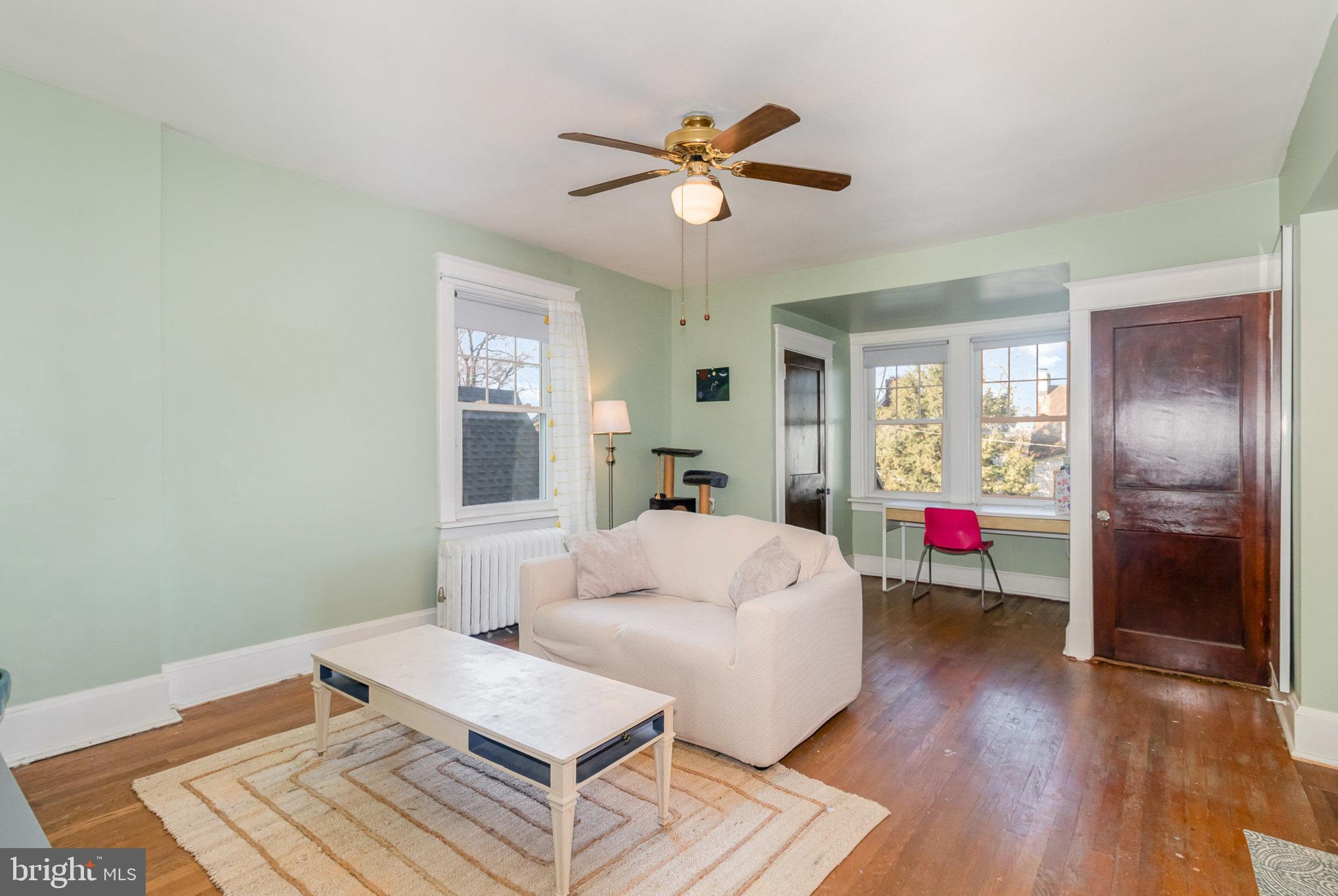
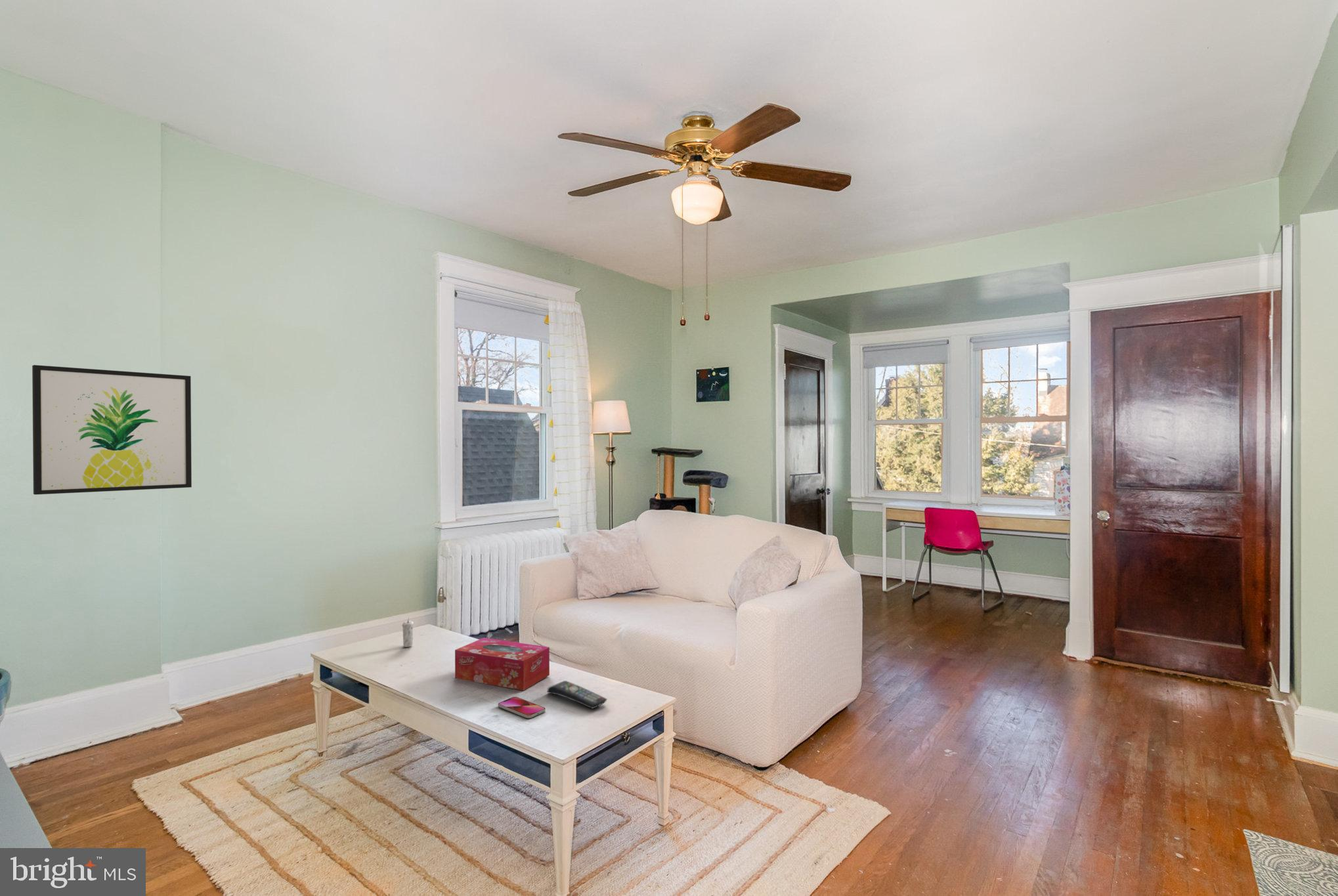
+ smartphone (521, 707)
+ tissue box (502, 662)
+ candle (408, 631)
+ wall art (118, 431)
+ remote control (576, 694)
